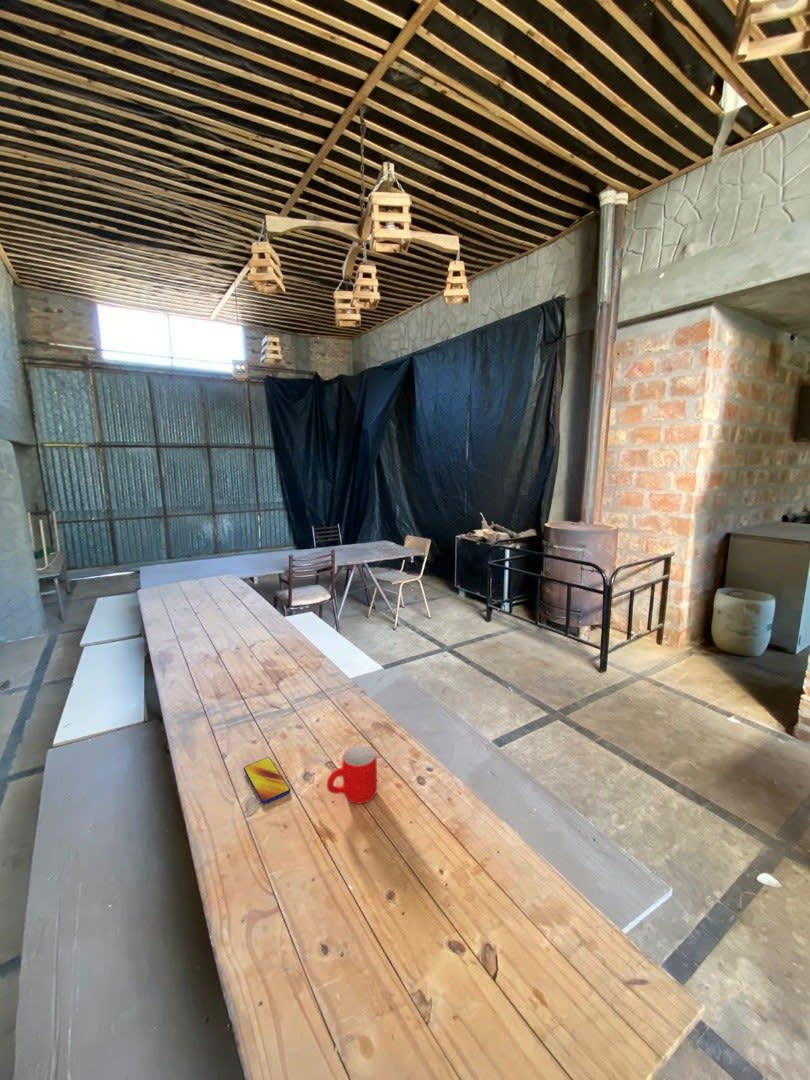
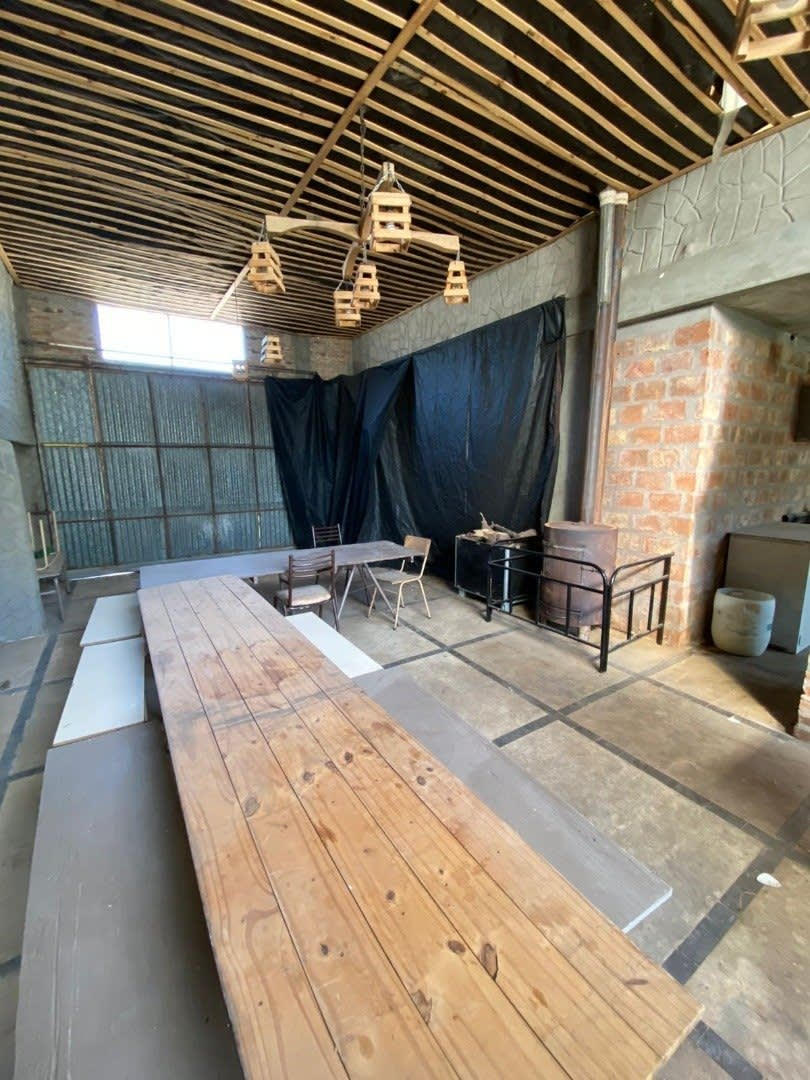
- mug (351, 777)
- smartphone (266, 779)
